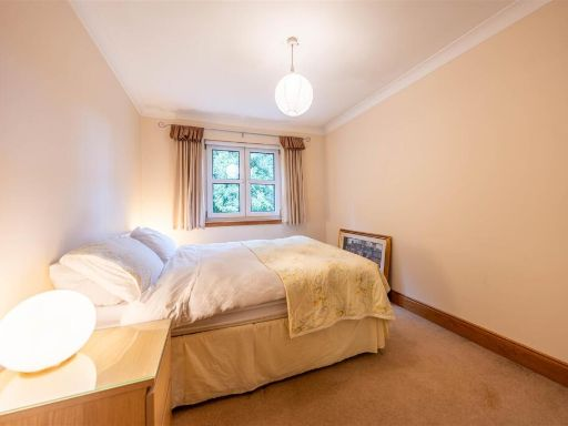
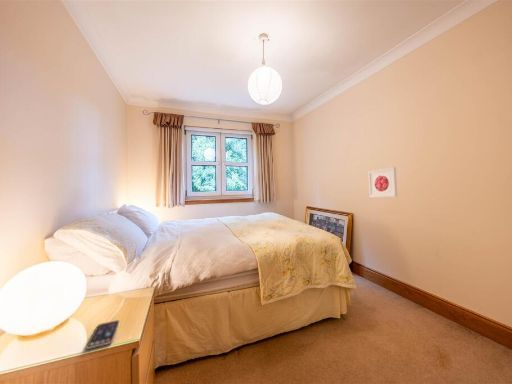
+ smartphone (104, 333)
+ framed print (381, 183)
